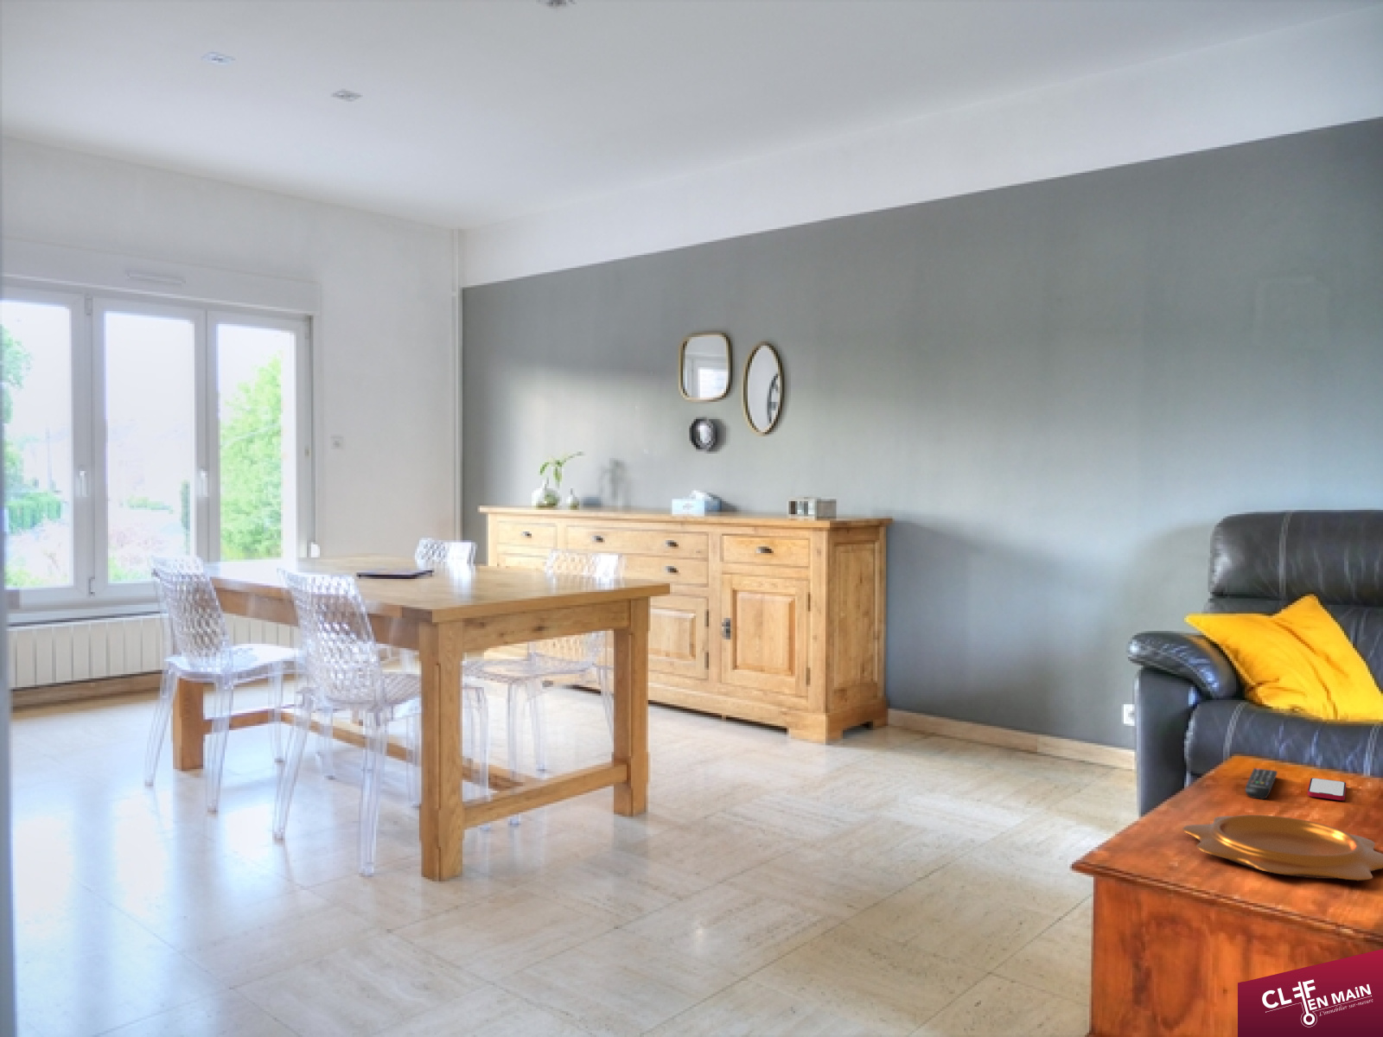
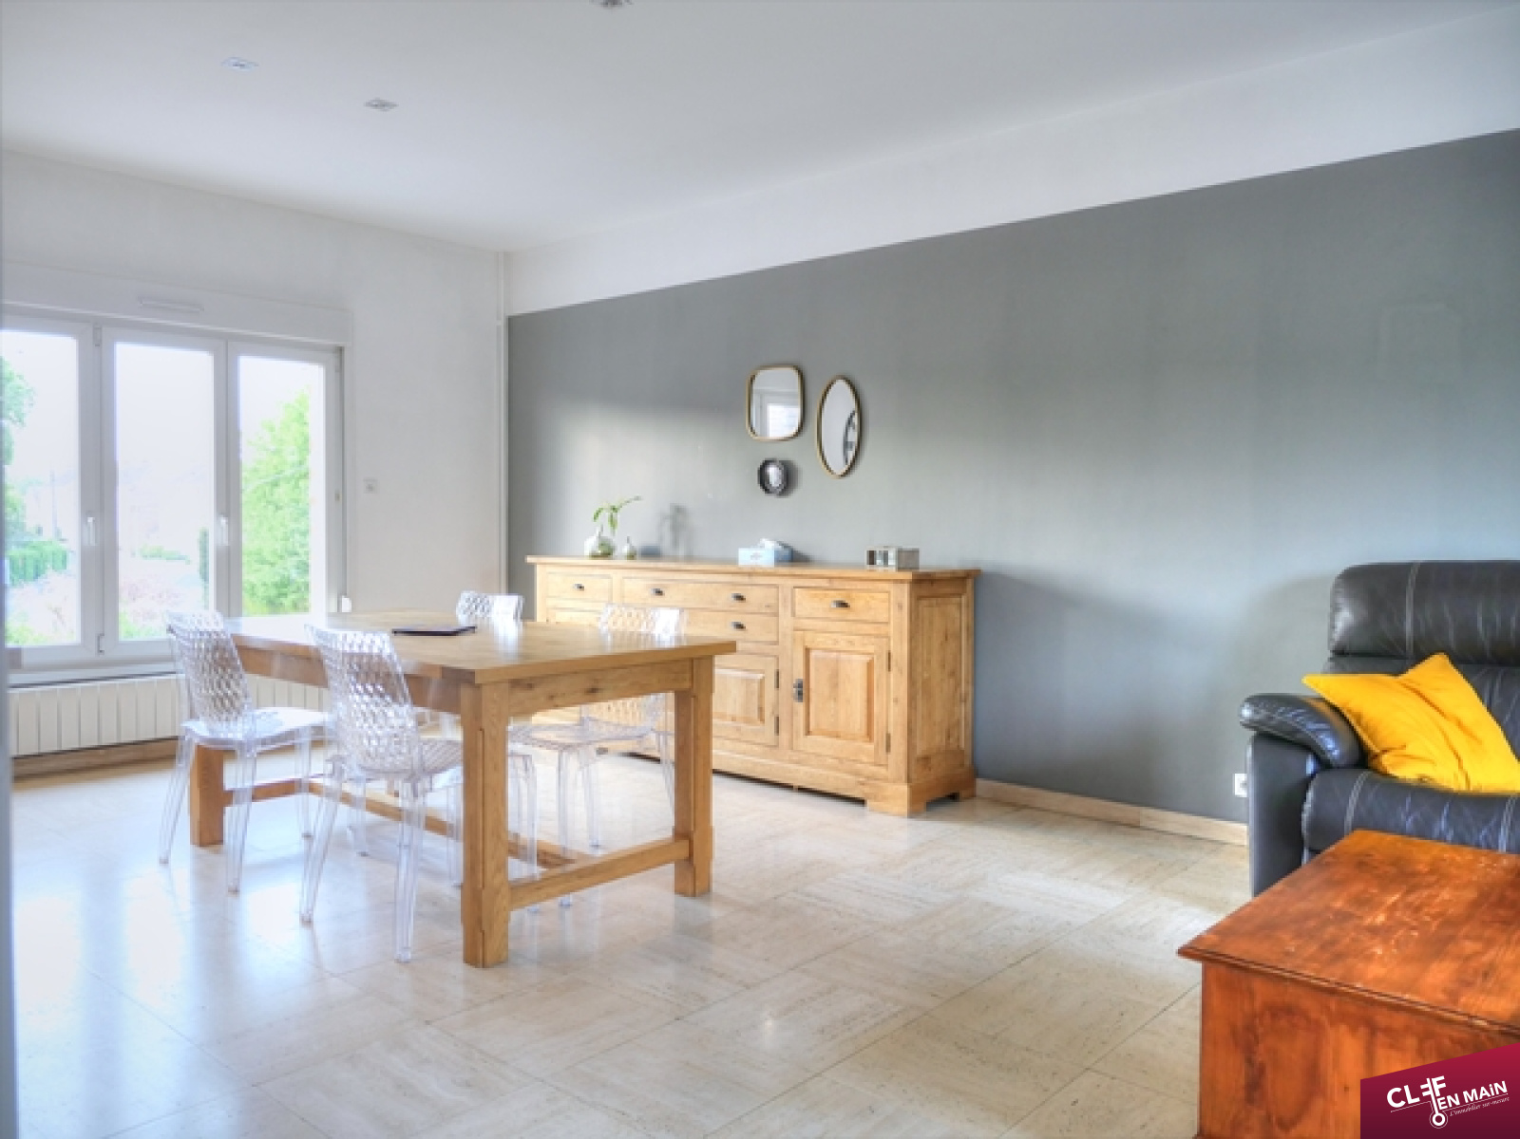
- remote control (1261, 782)
- decorative bowl (1286, 844)
- smartphone (1326, 789)
